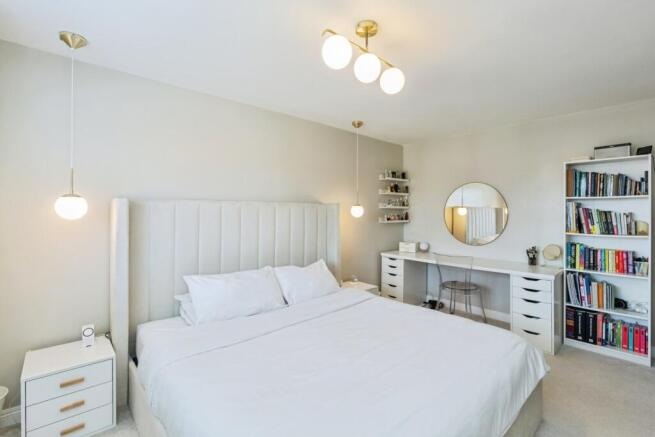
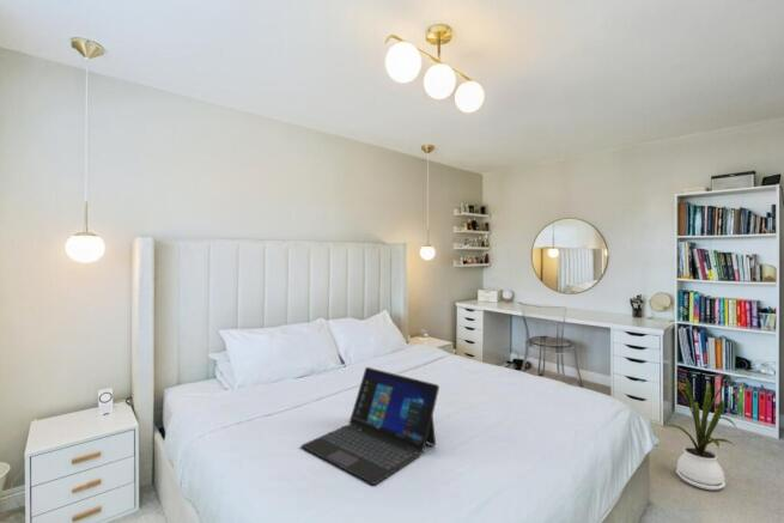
+ laptop (370, 415)
+ house plant (704, 425)
